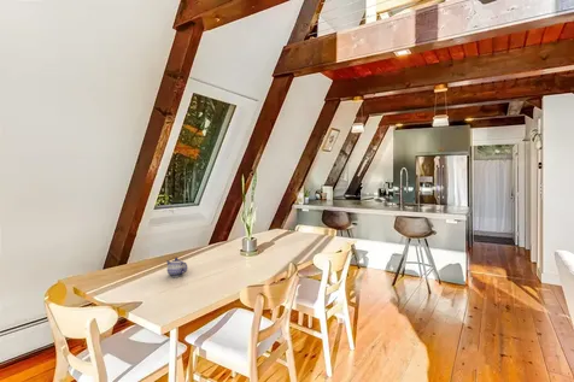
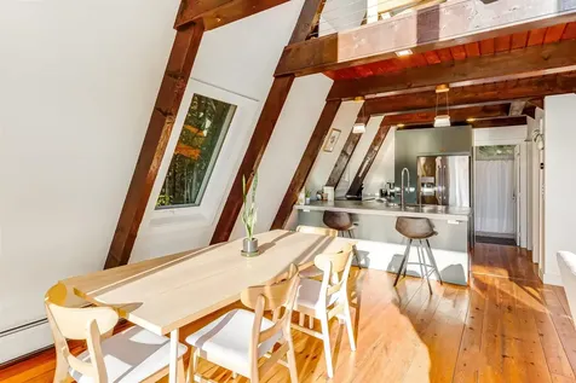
- teapot (176, 266)
